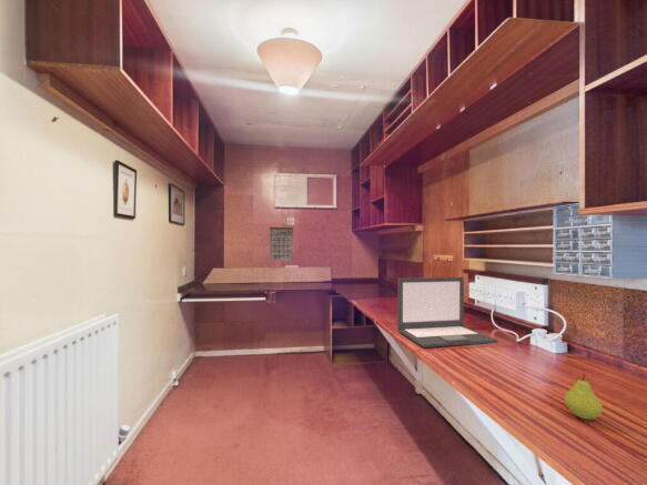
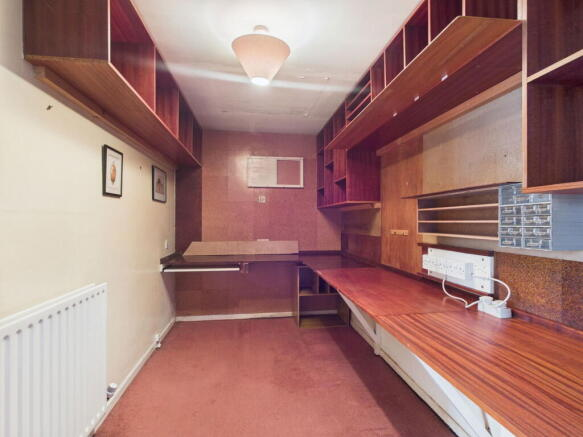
- fruit (583, 395)
- calendar (281, 240)
- laptop (444, 309)
